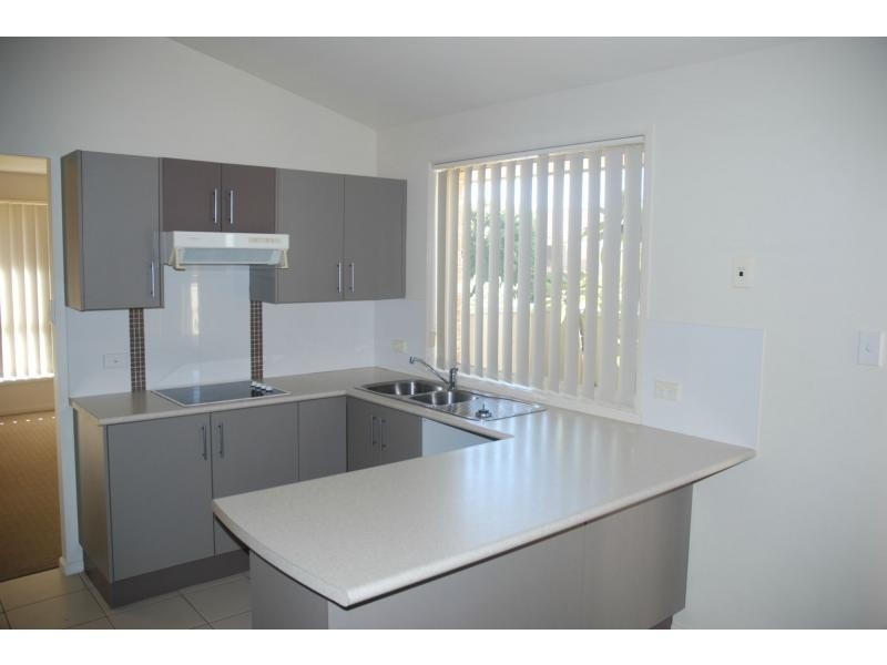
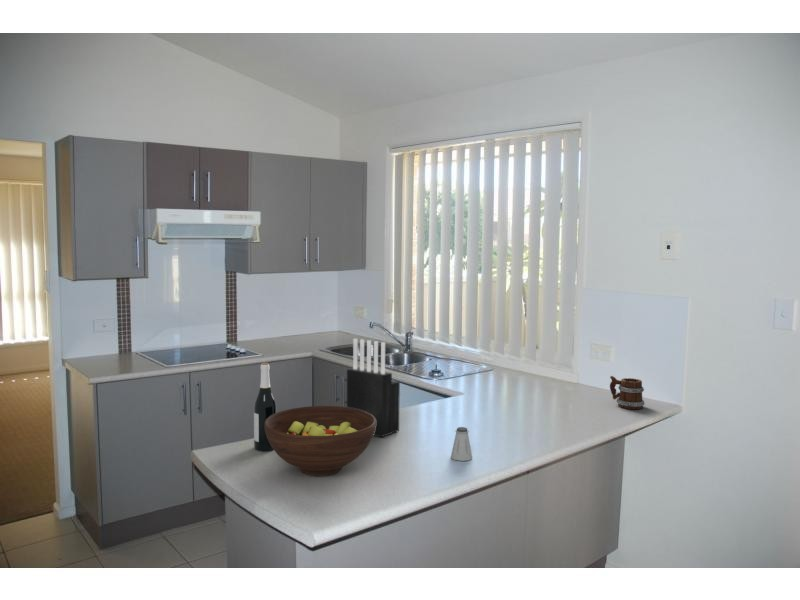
+ knife block (374, 384)
+ fruit bowl (320, 444)
+ wine bottle (265, 405)
+ saltshaker (461, 442)
+ mug (627, 391)
